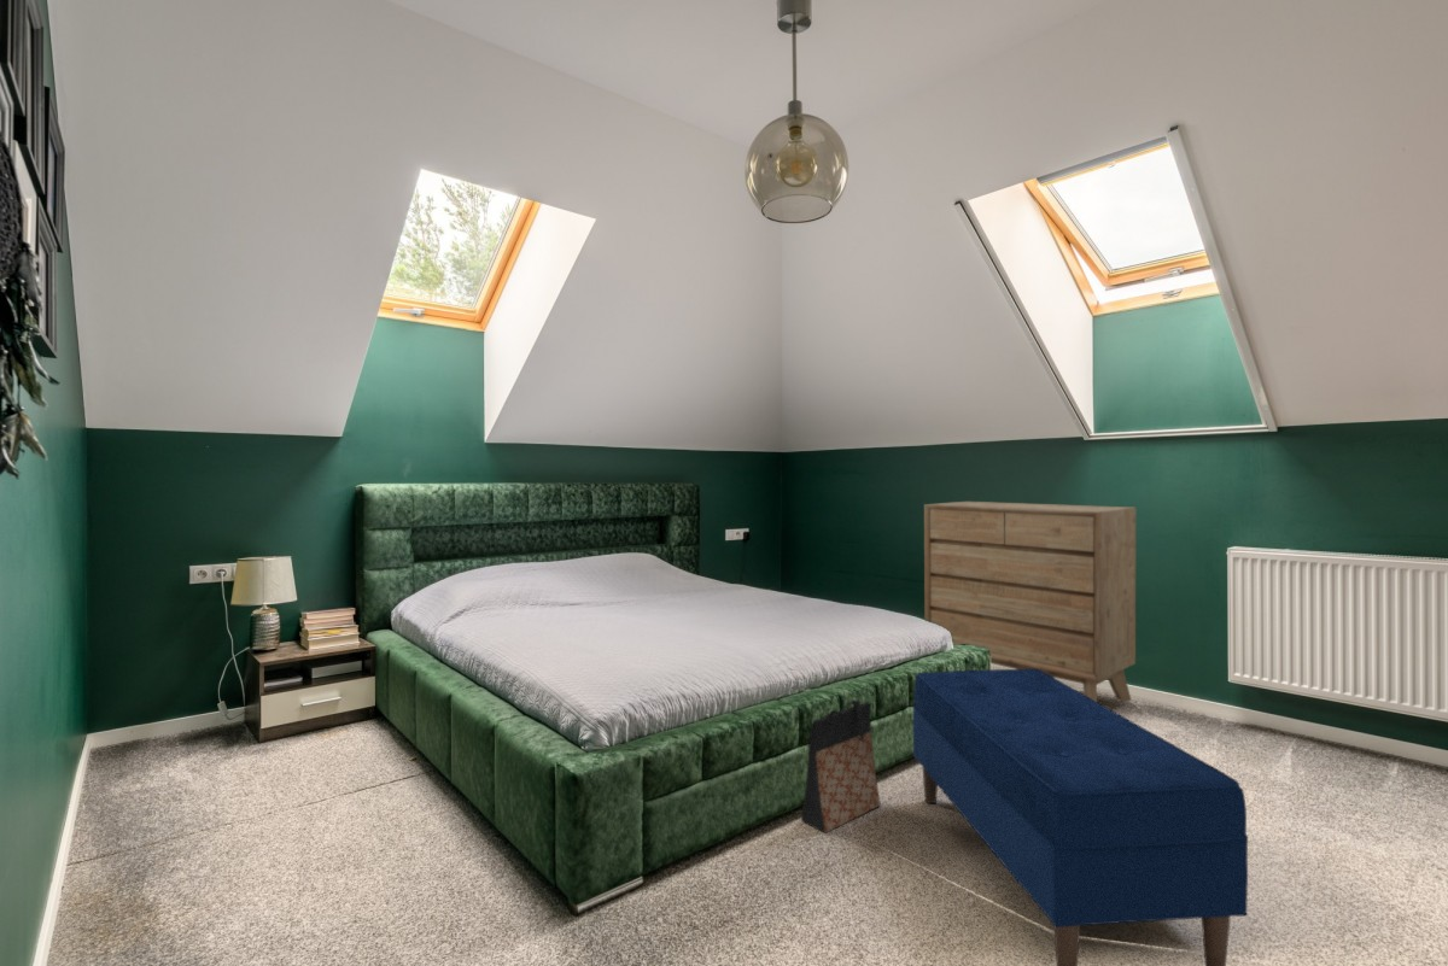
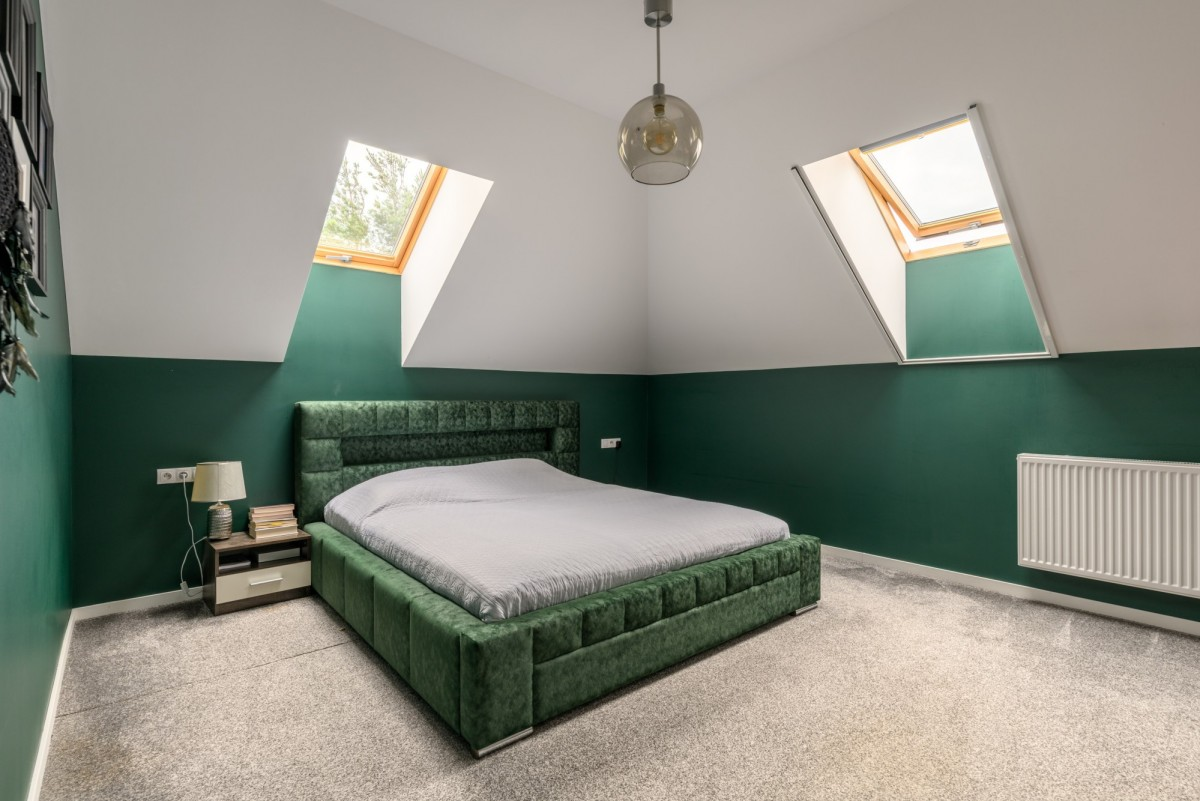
- bag (842, 757)
- bench (1044, 791)
- dresser (1023, 597)
